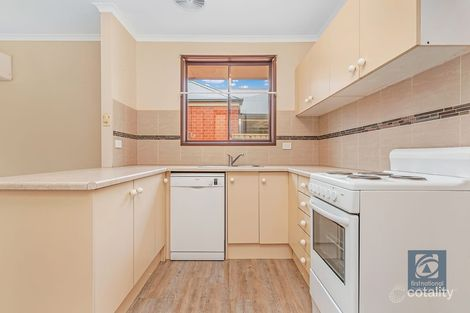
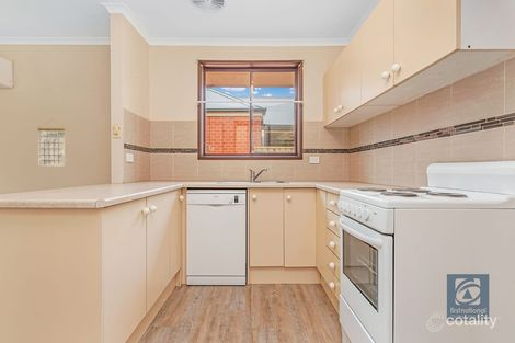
+ calendar (52, 142)
